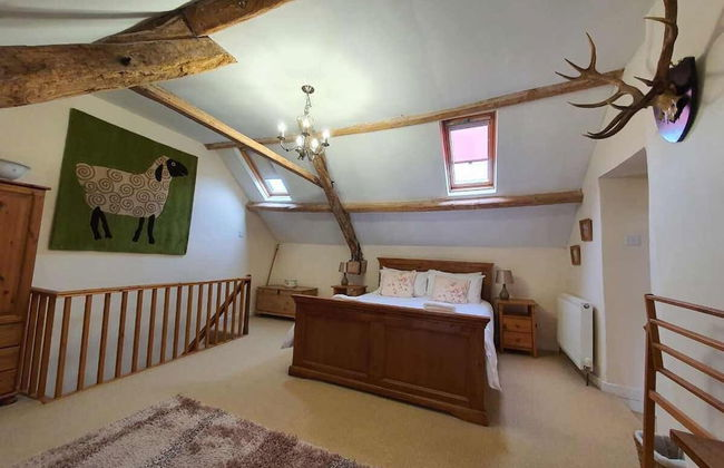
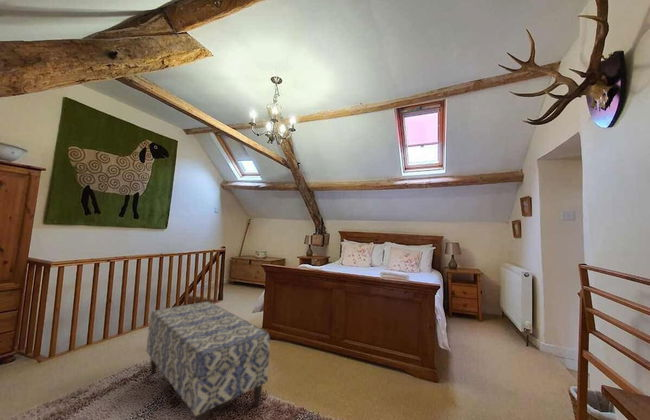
+ bench (203, 353)
